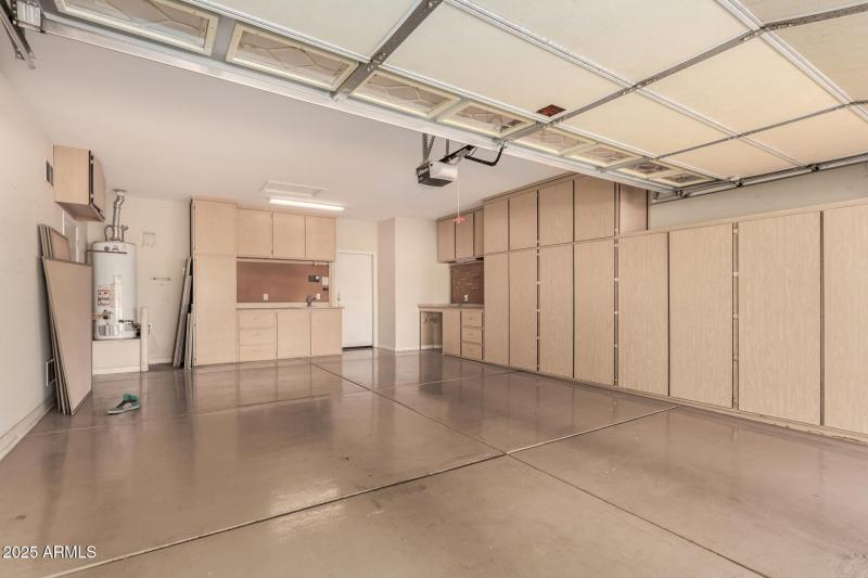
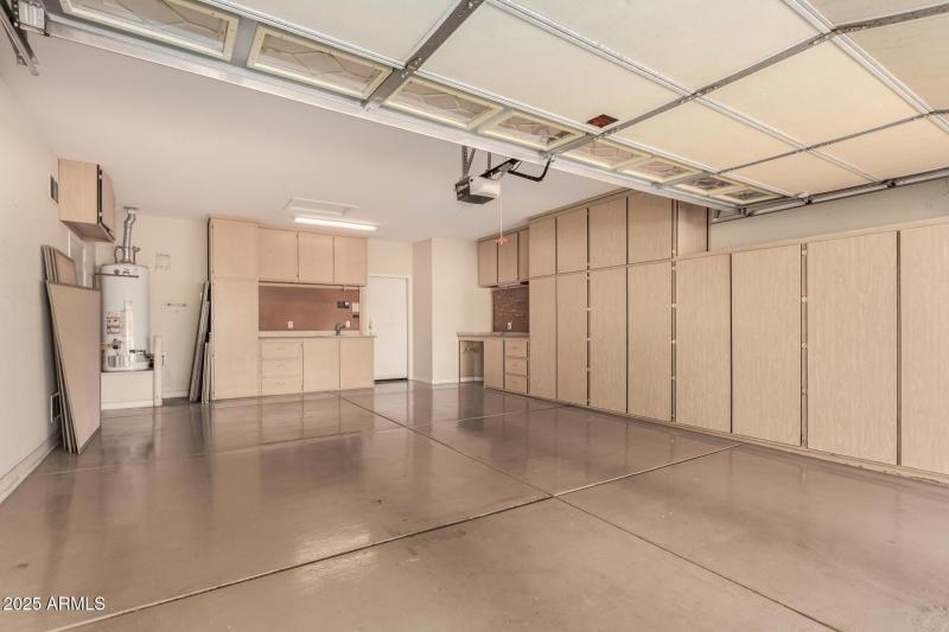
- sneaker (124, 402)
